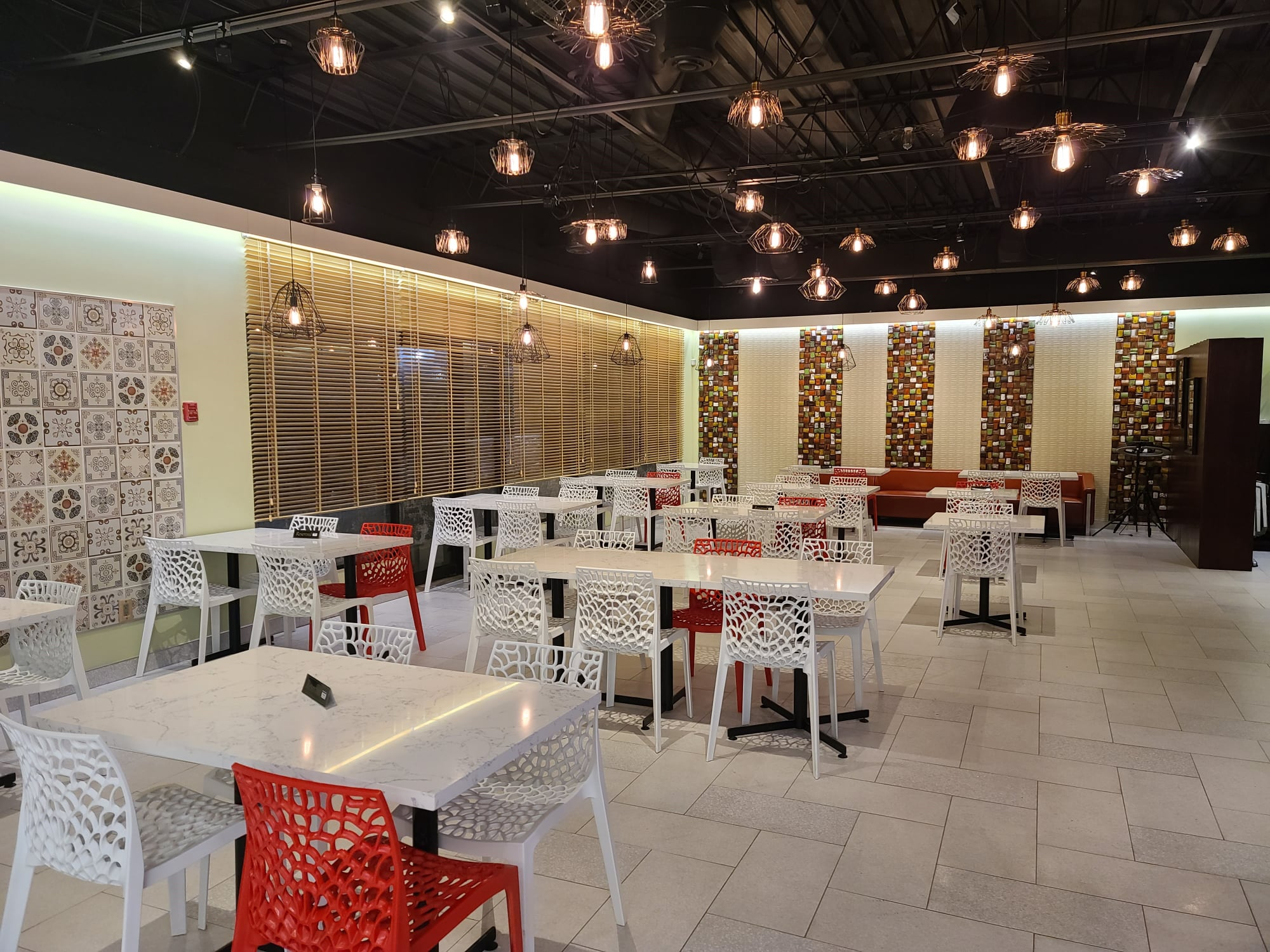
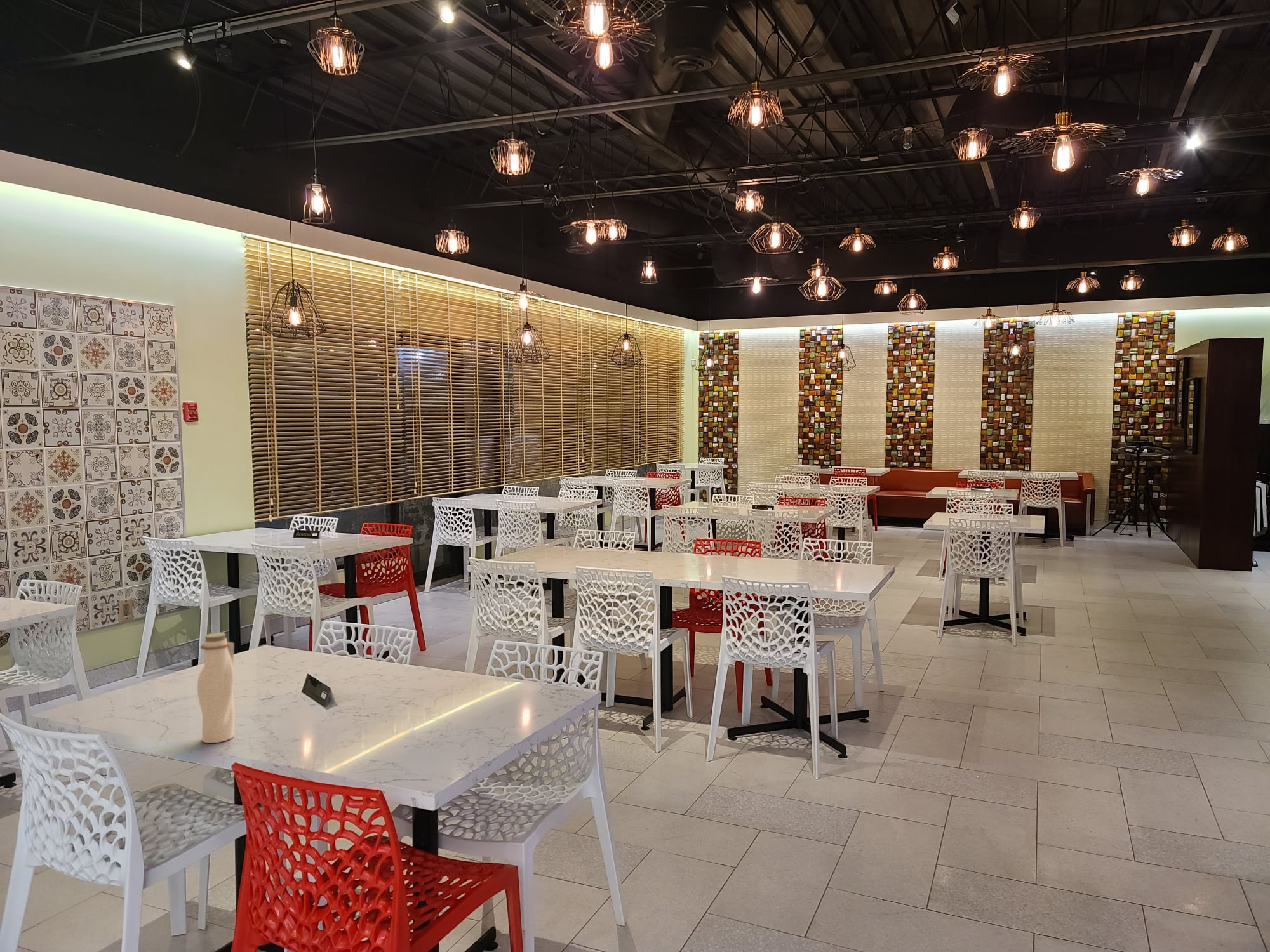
+ water bottle (217, 685)
